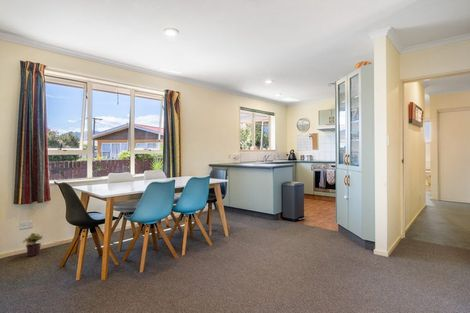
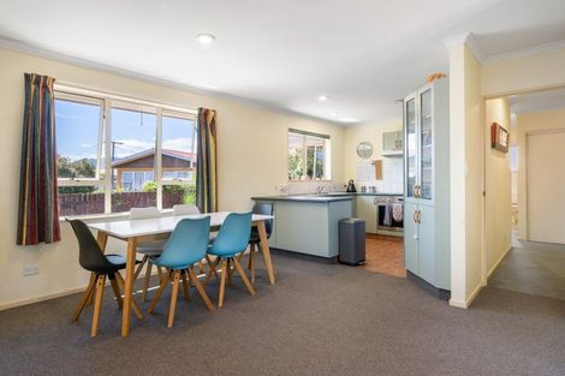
- potted plant (32, 243)
